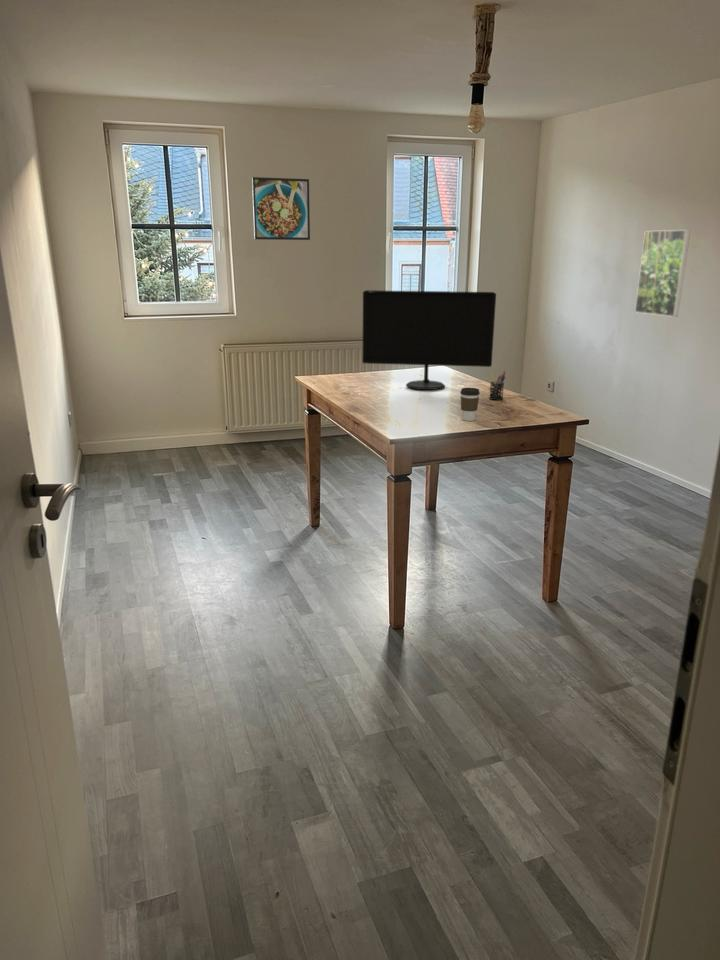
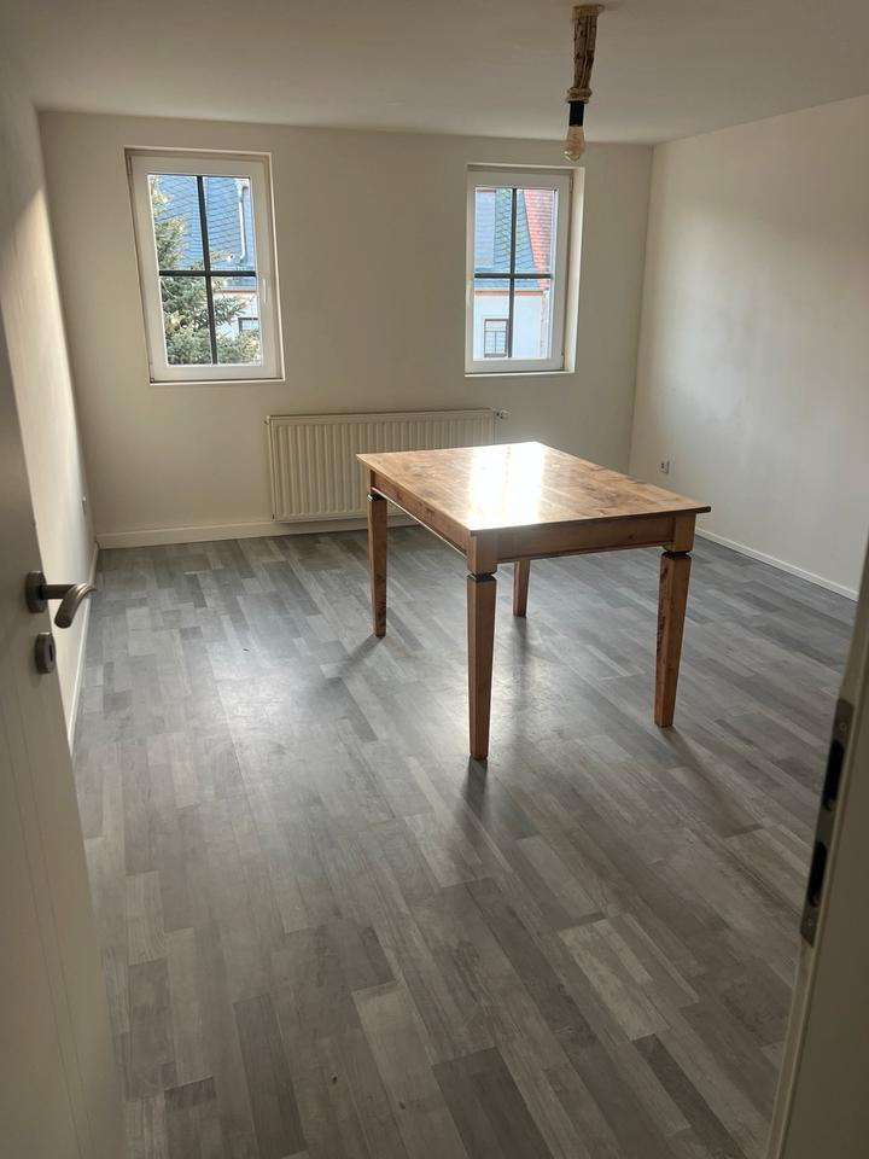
- computer monitor (427, 340)
- coffee cup (469, 404)
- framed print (661, 273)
- pen holder (498, 384)
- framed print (281, 209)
